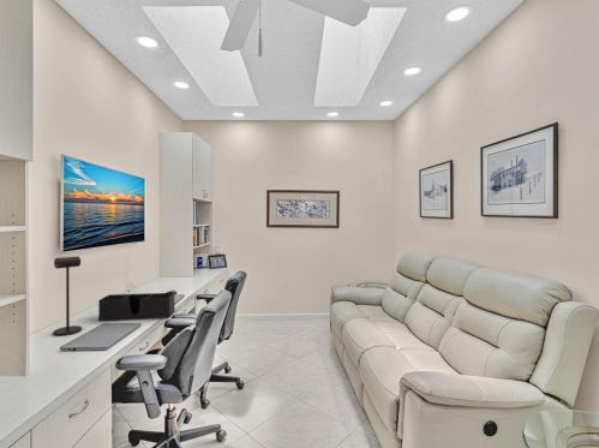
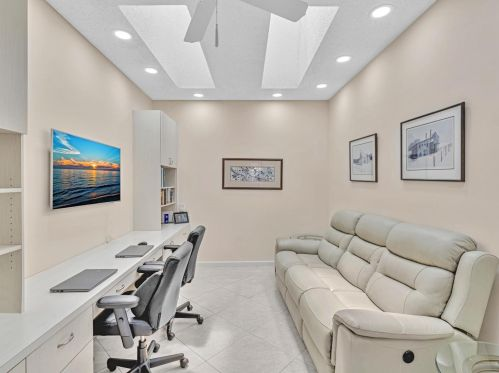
- desk organizer (138, 305)
- desk lamp (67, 294)
